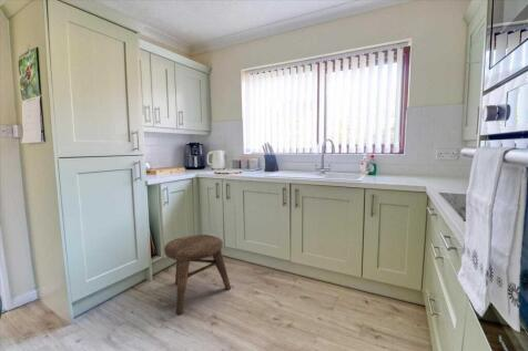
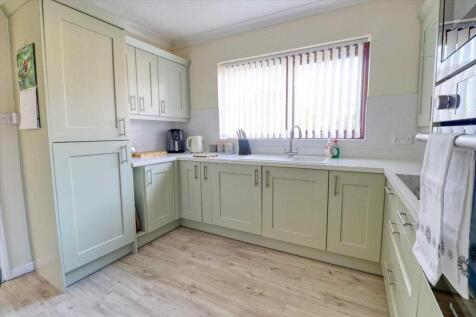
- stool (193, 271)
